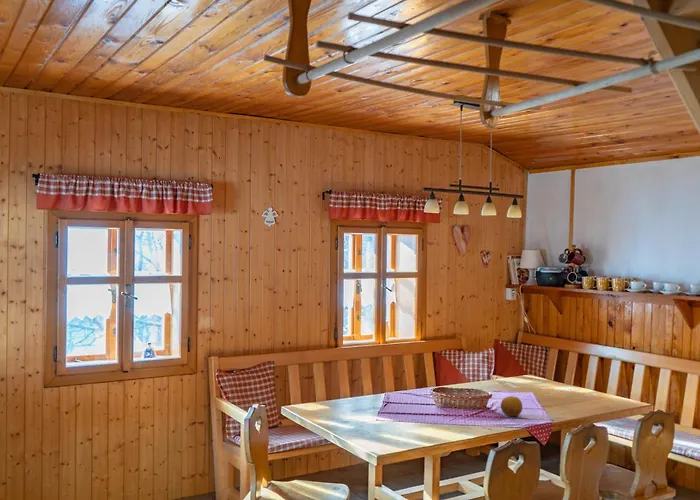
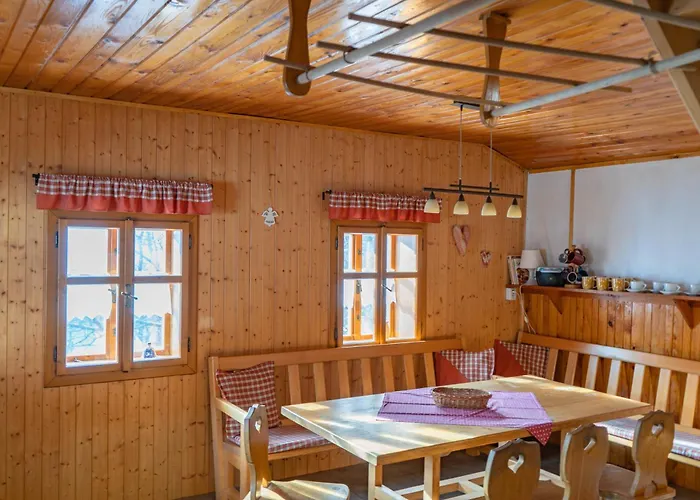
- fruit (511, 406)
